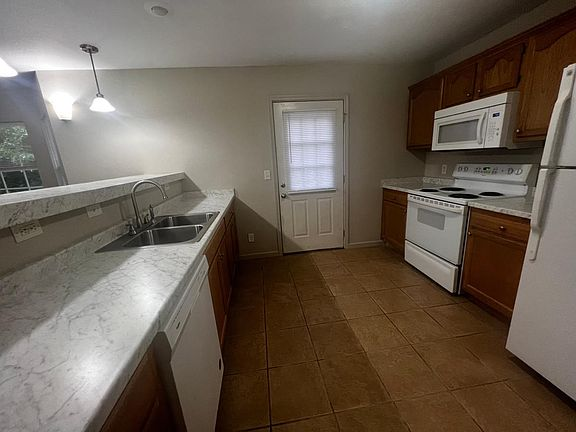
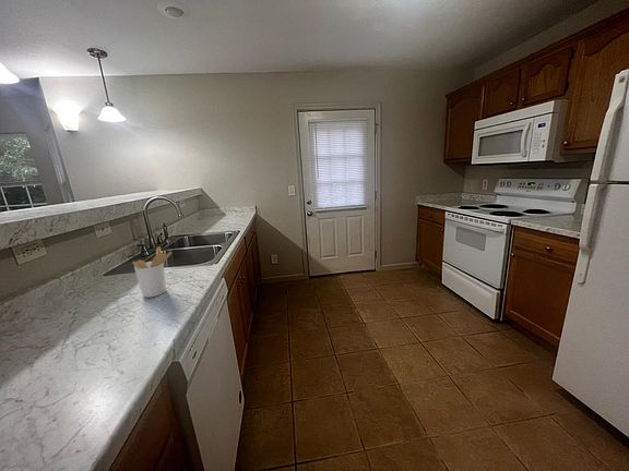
+ utensil holder (155, 271)
